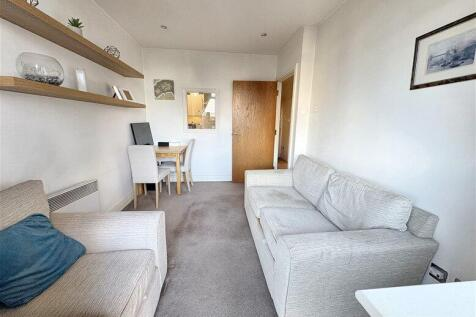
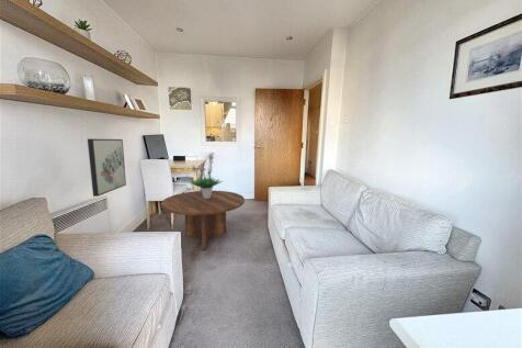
+ coffee table (205, 218)
+ potted plant (205, 175)
+ wall art (109, 165)
